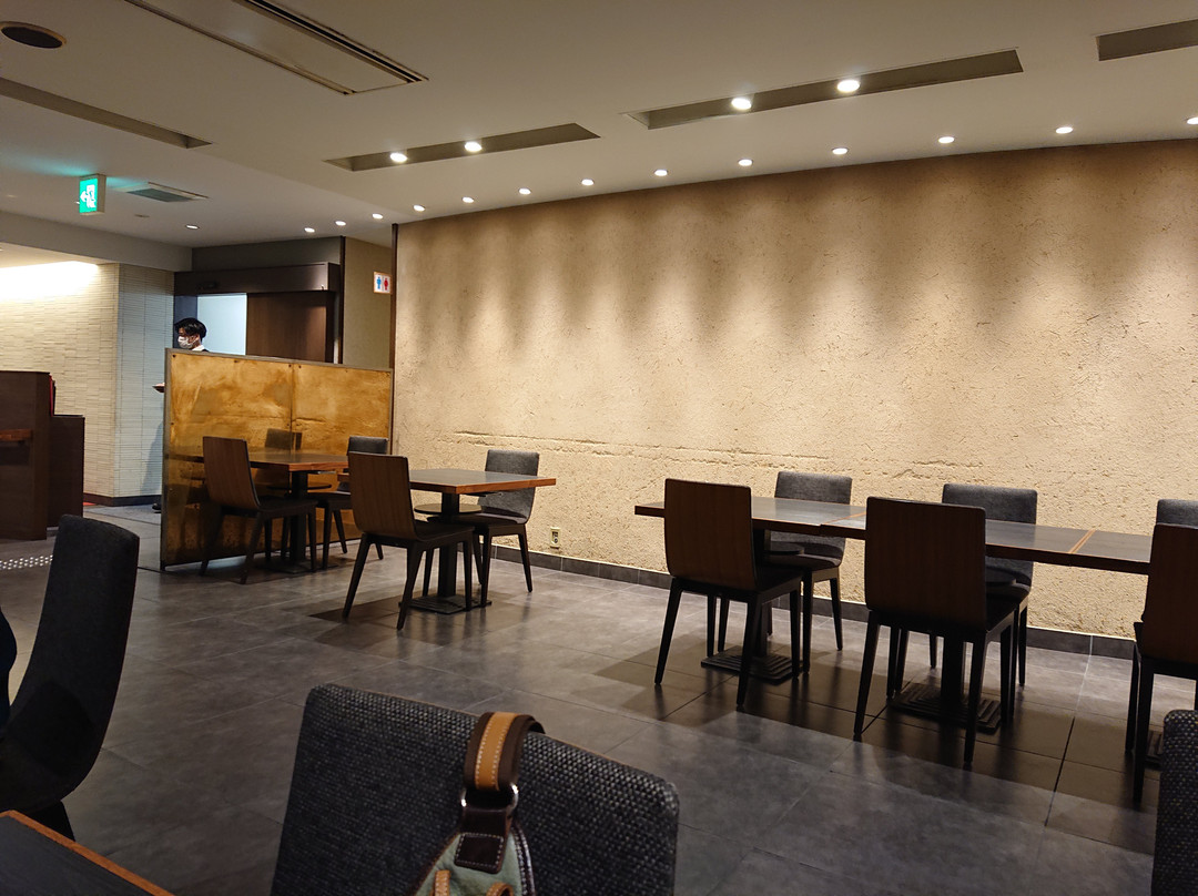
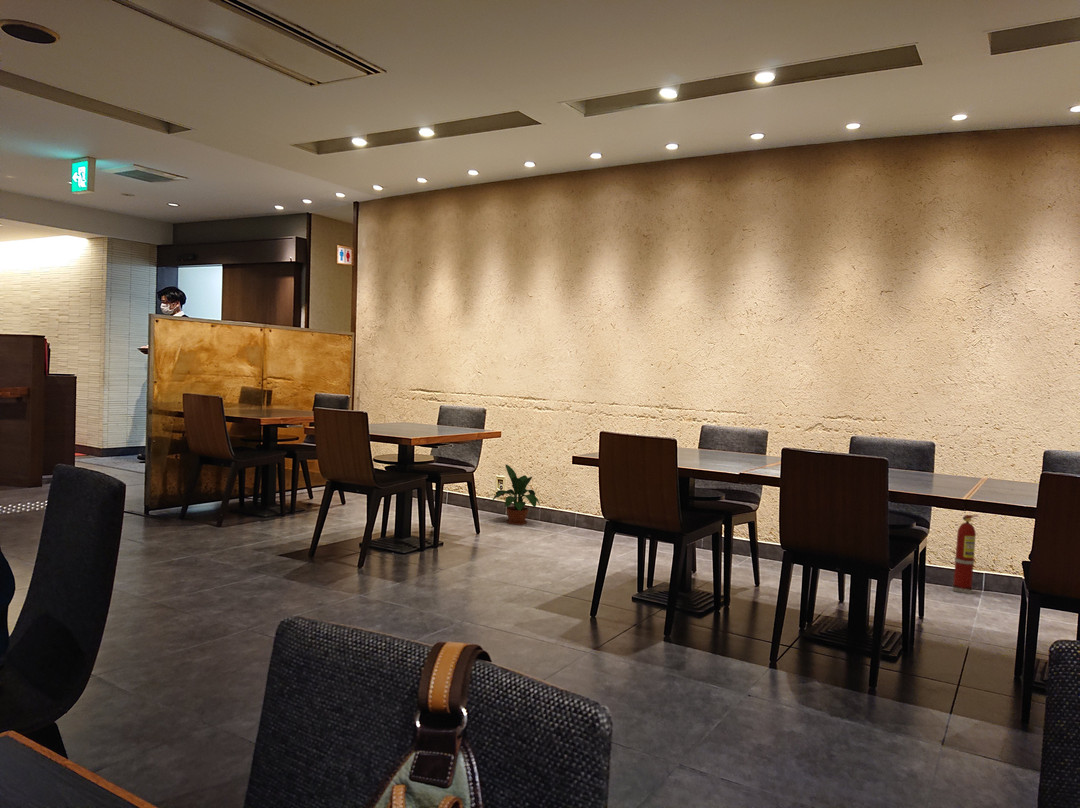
+ potted plant (518, 493)
+ fire extinguisher (965, 553)
